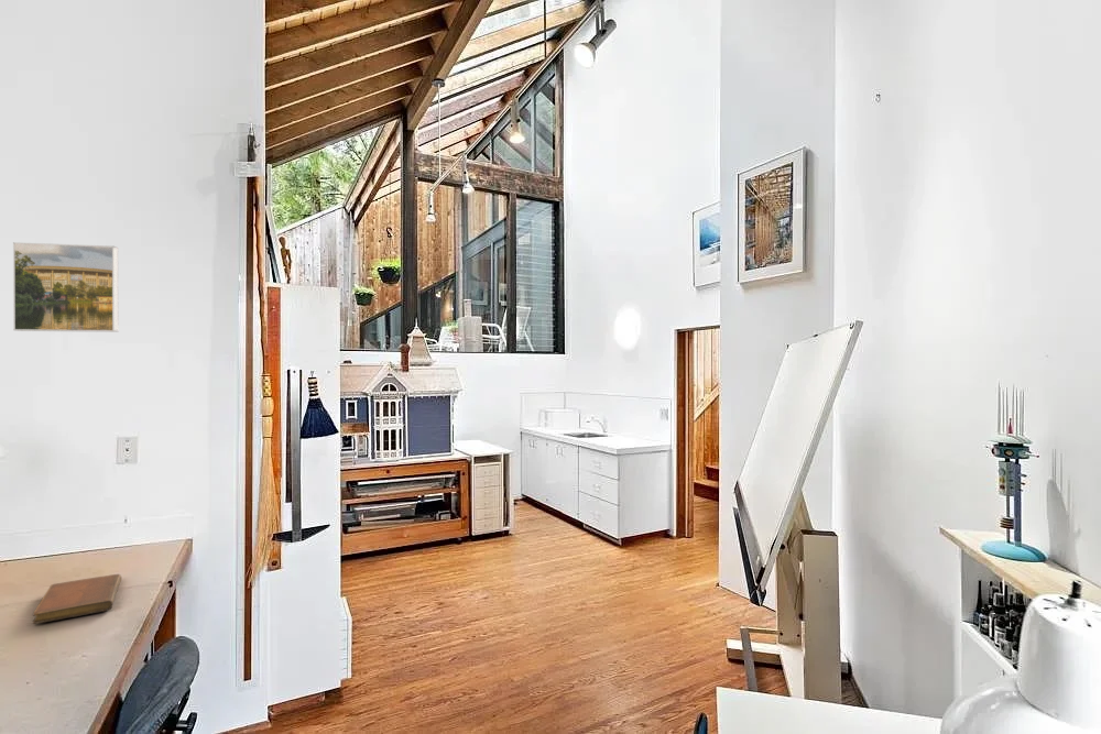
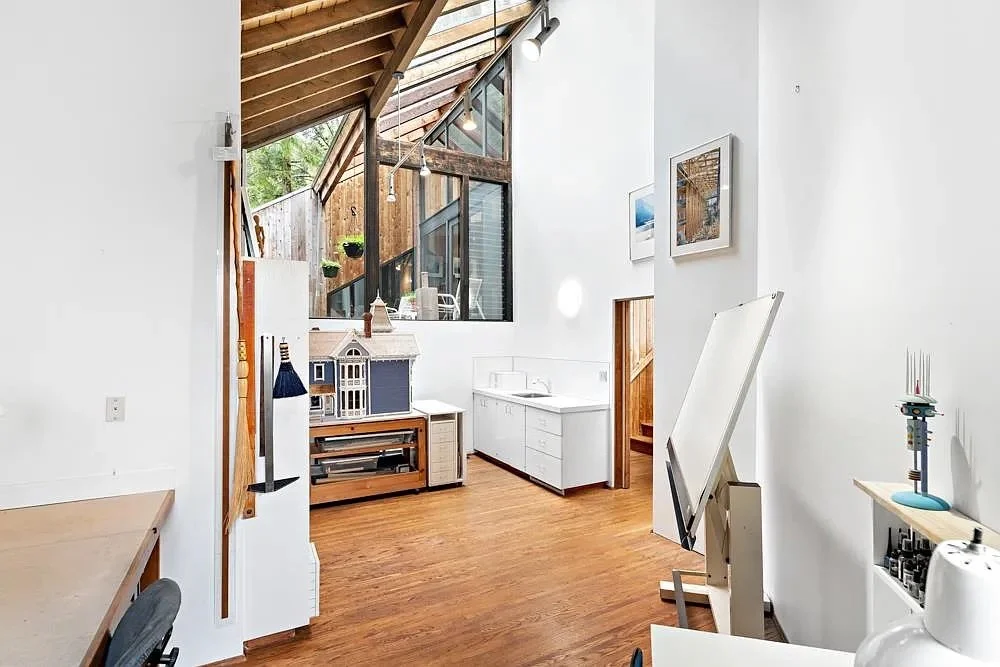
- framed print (66, 287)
- notebook (80, 595)
